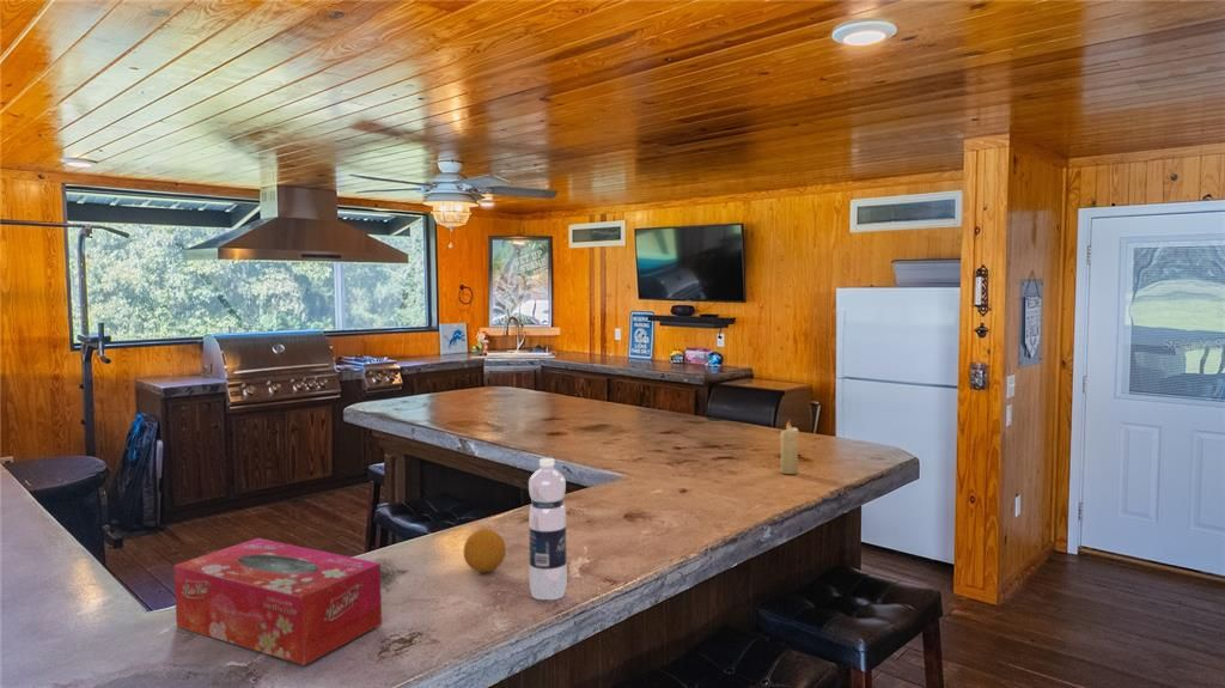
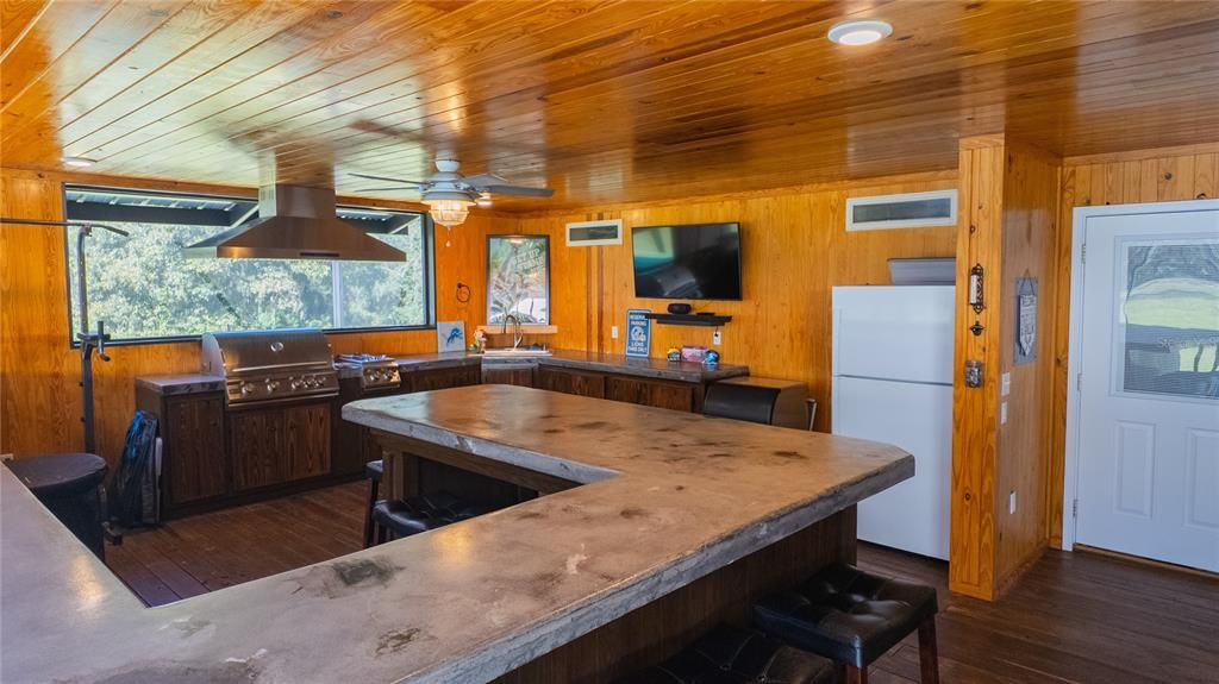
- water bottle (547, 526)
- fruit (484, 549)
- candle (788, 445)
- tissue box (278, 595)
